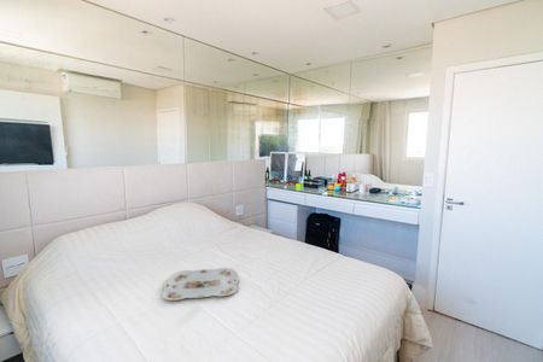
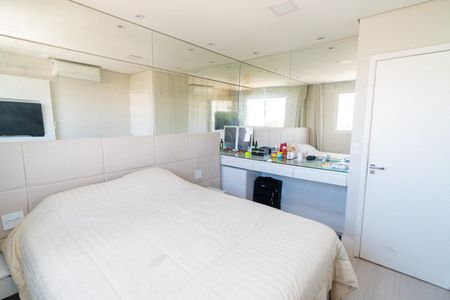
- serving tray (202, 282)
